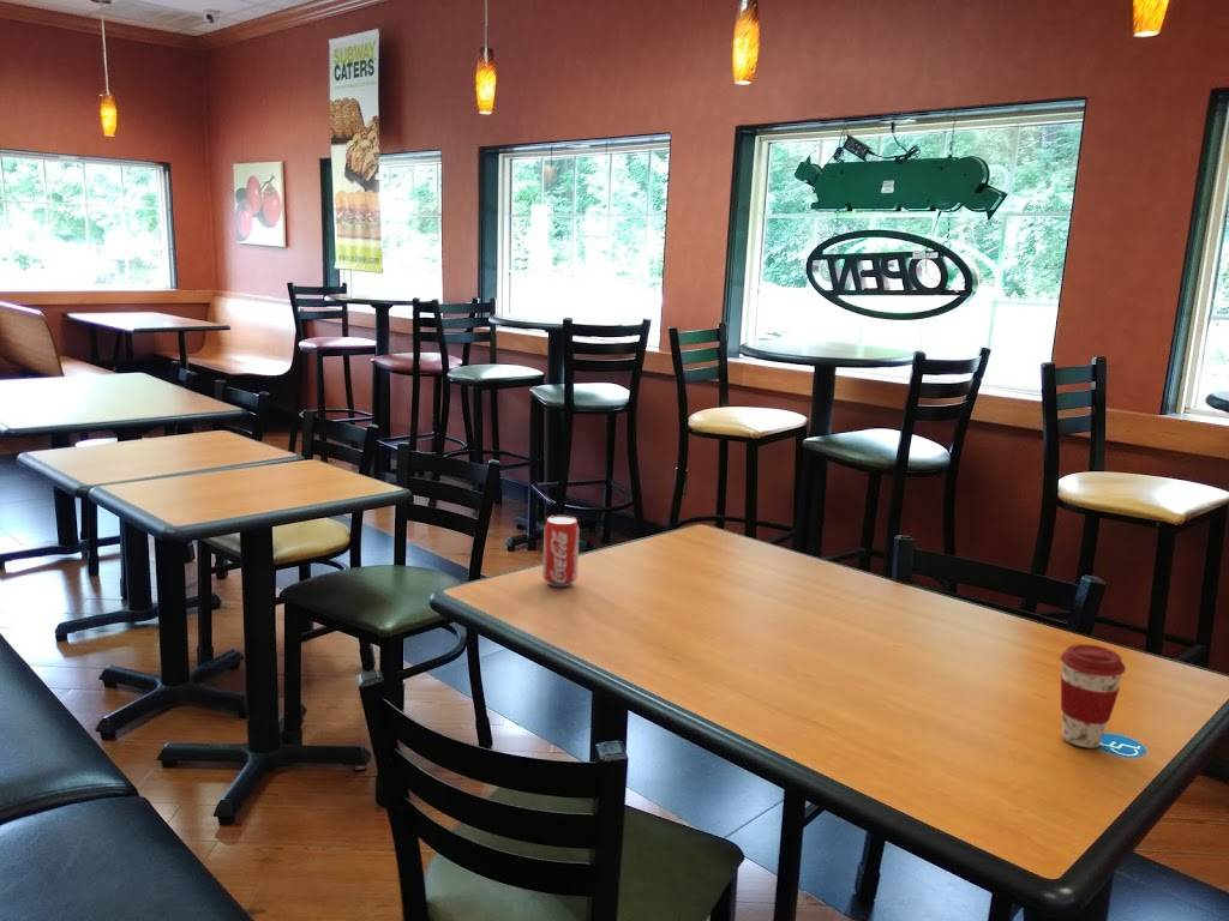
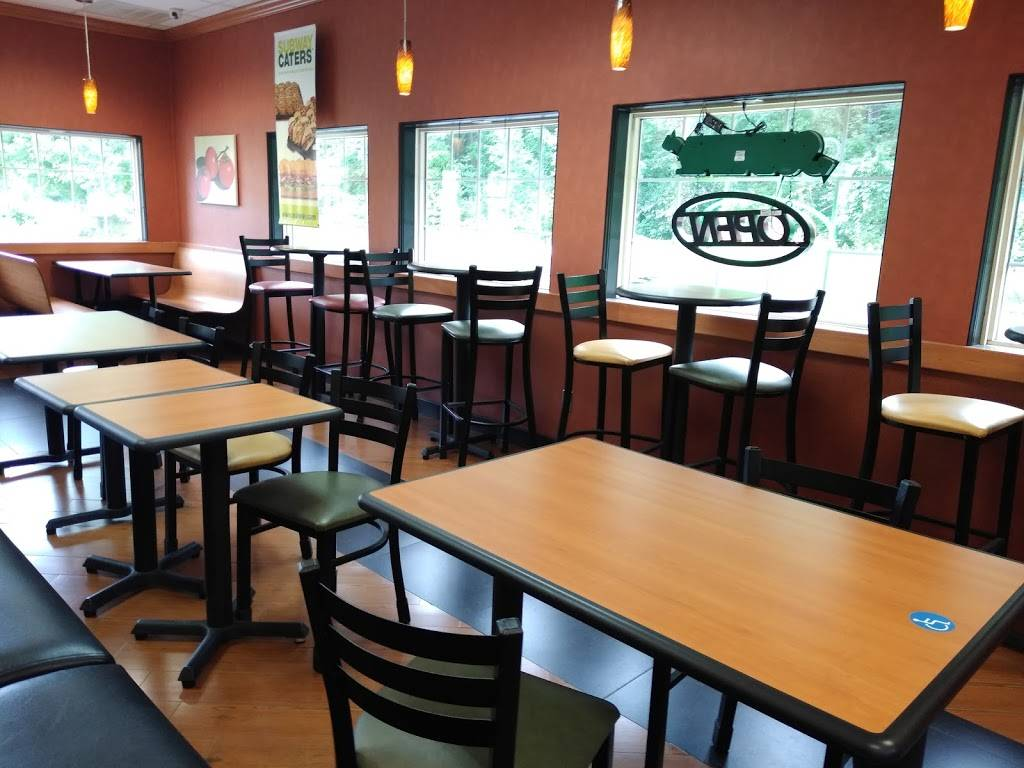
- coffee cup (1087, 696)
- beverage can (560, 550)
